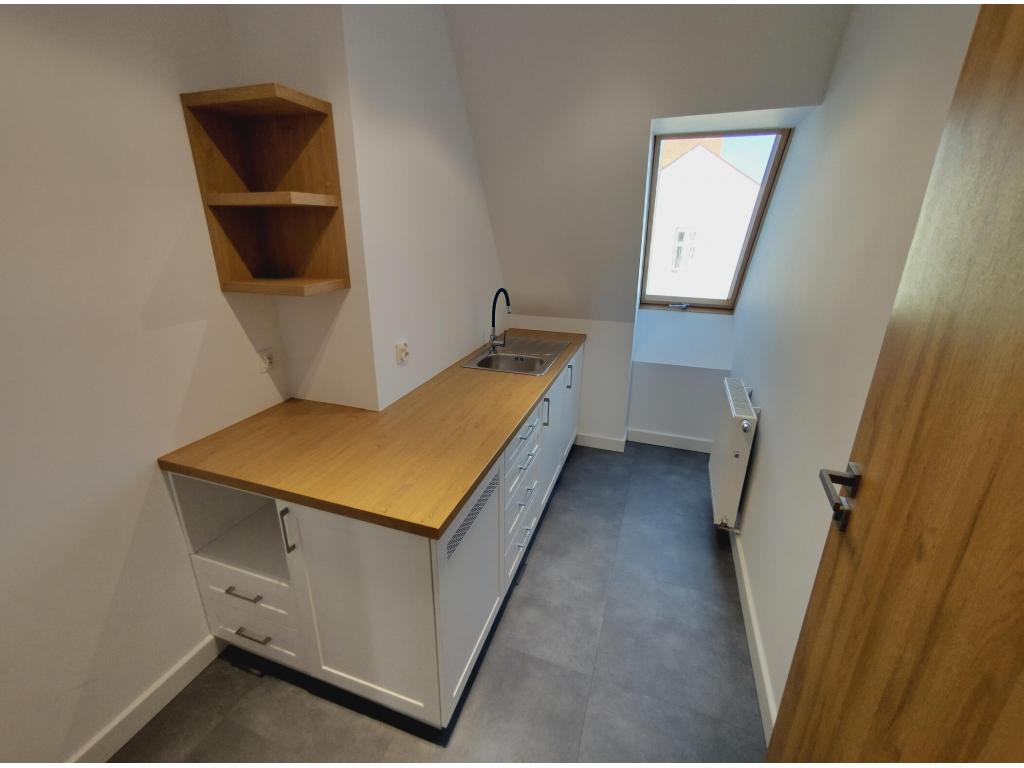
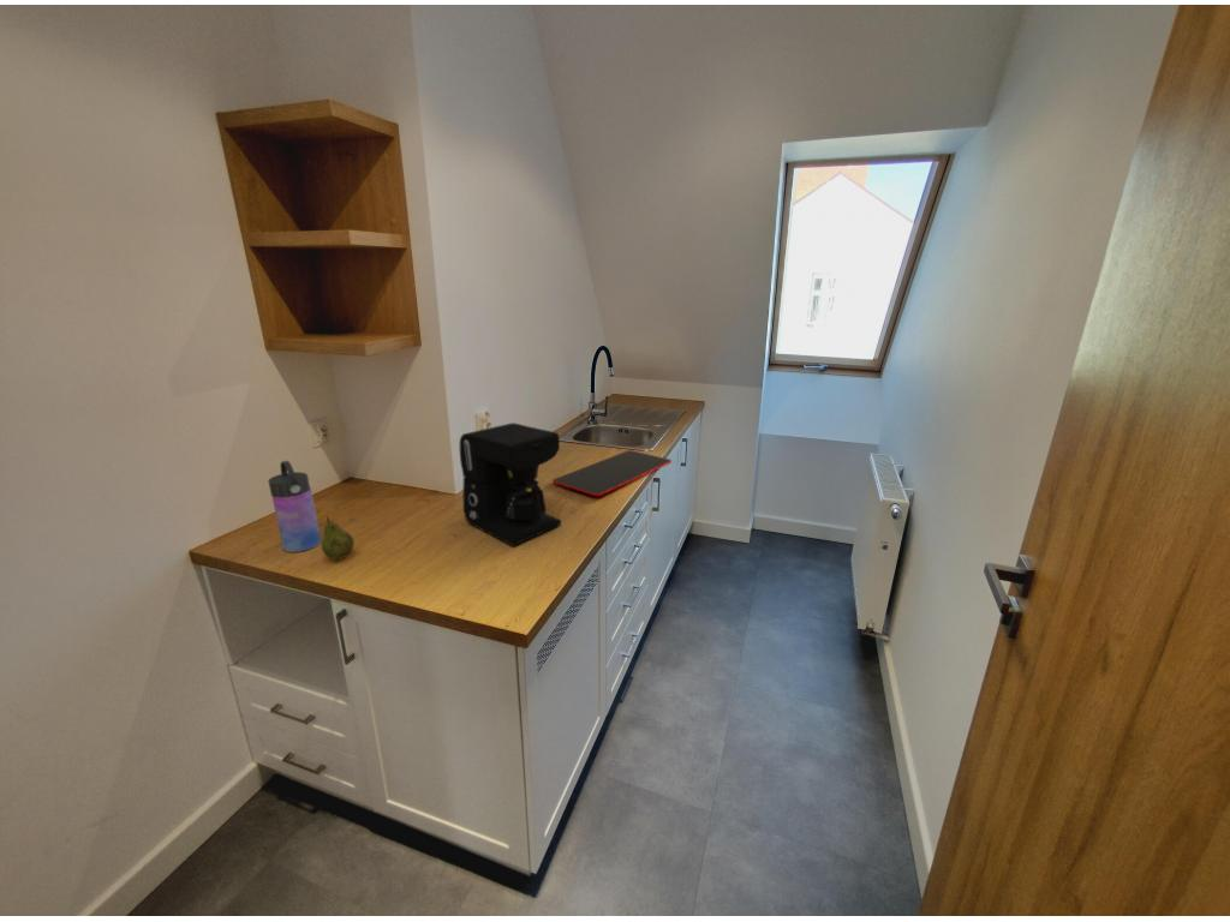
+ coffee maker (512, 480)
+ cutting board (615, 471)
+ water bottle (293, 503)
+ fruit (336, 537)
